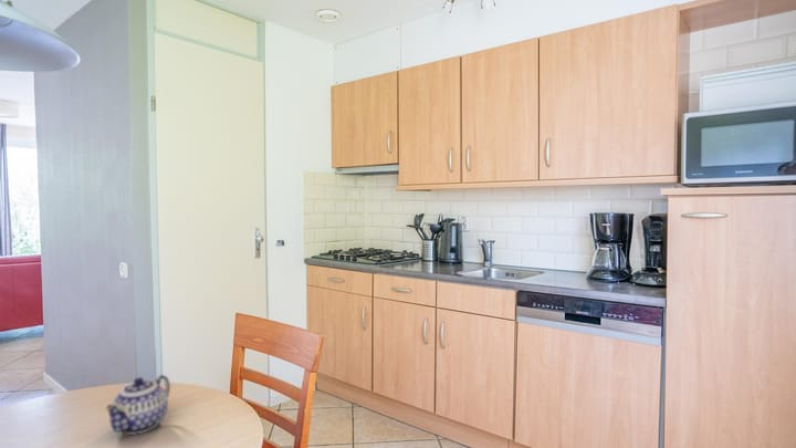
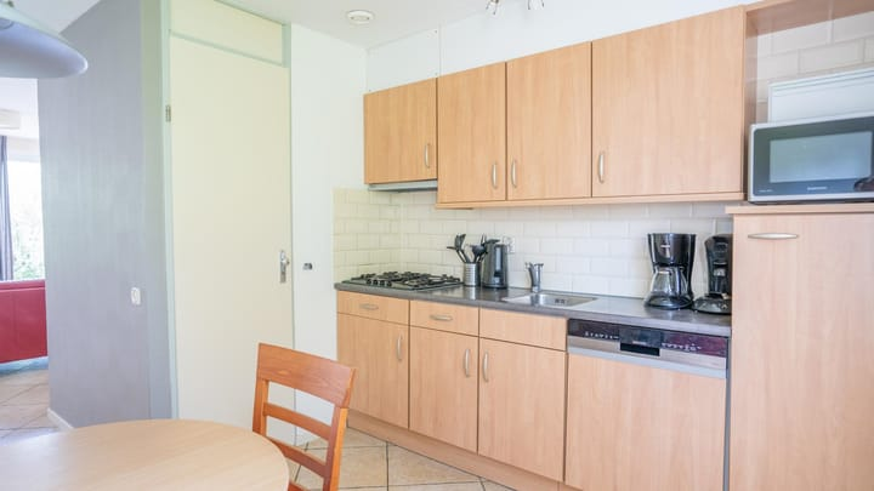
- teapot (140, 402)
